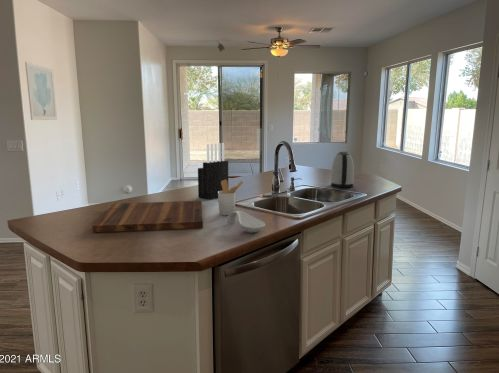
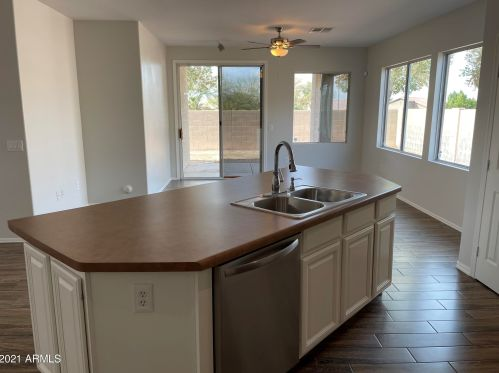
- wall art (42, 93)
- utensil holder (231, 197)
- spoon rest (244, 220)
- kettle (343, 169)
- knife block (212, 170)
- cutting board (154, 214)
